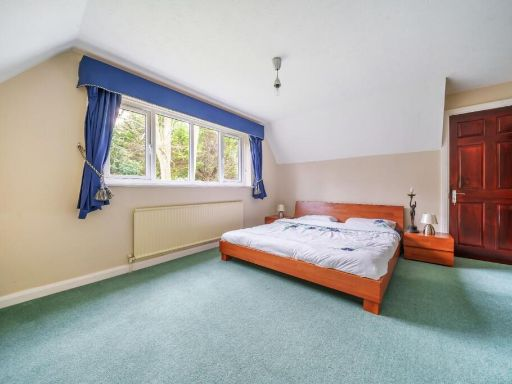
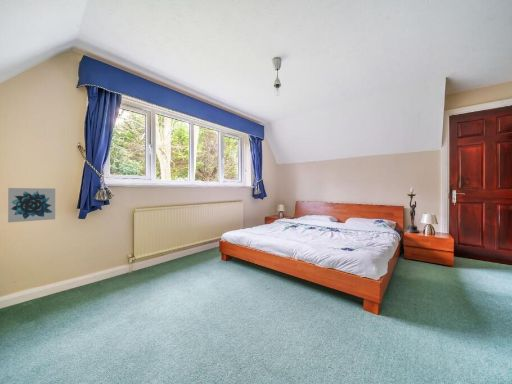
+ wall art (32, 204)
